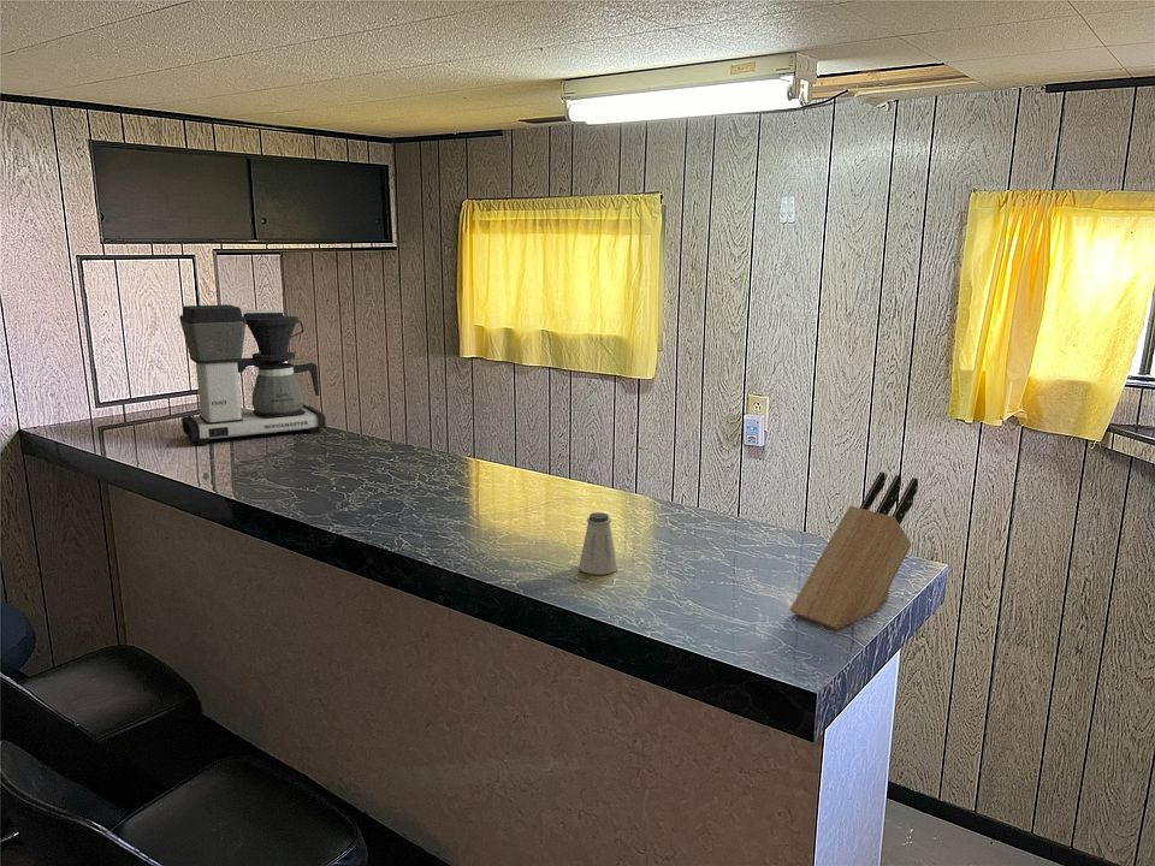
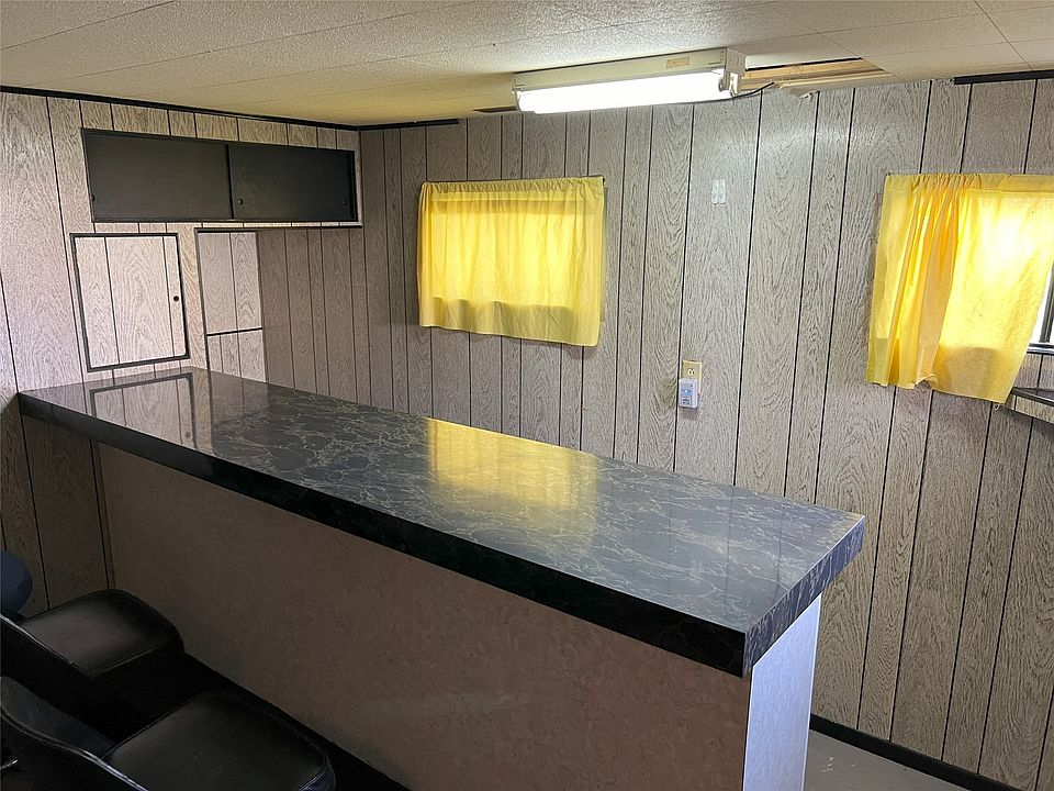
- saltshaker (598, 541)
- knife block (860, 544)
- coffee maker (254, 366)
